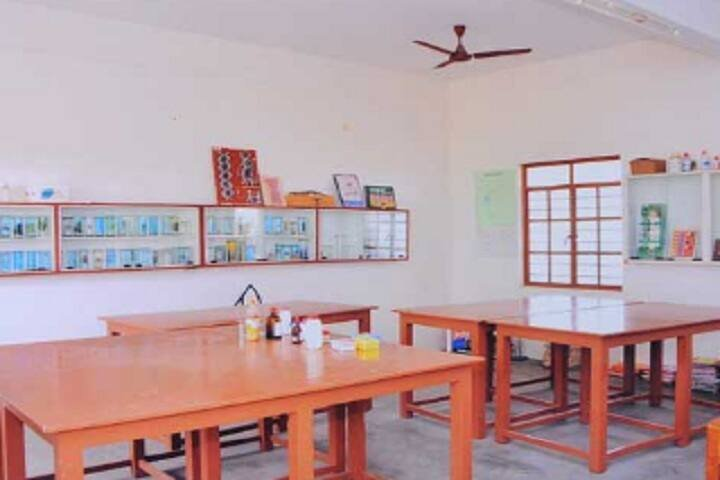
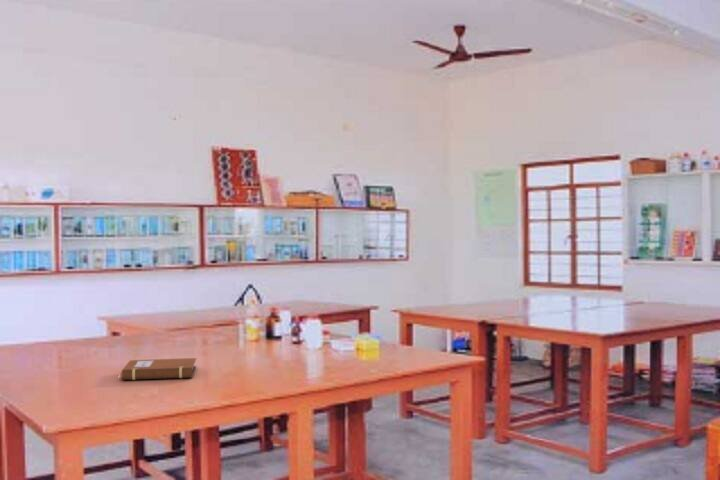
+ notebook (158, 369)
